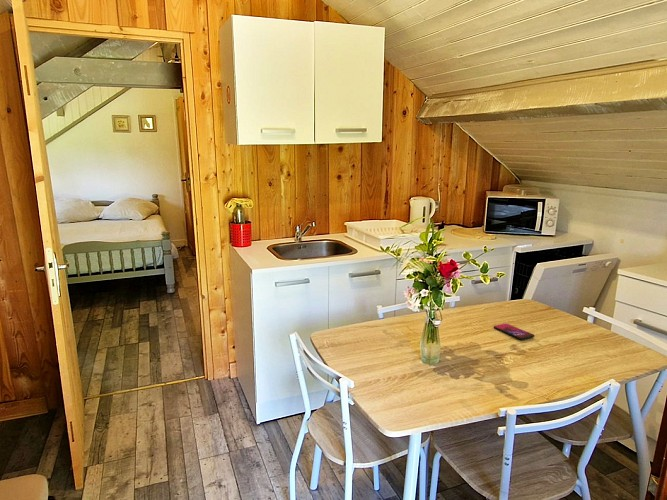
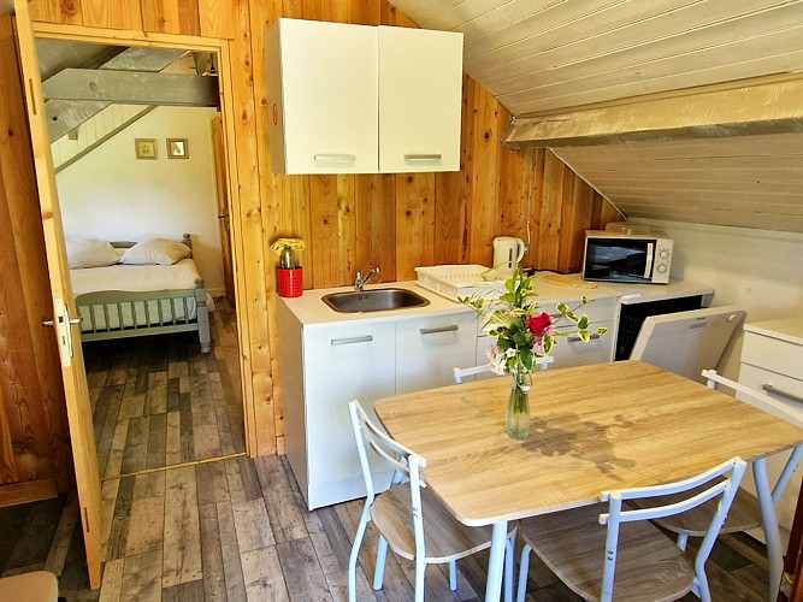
- smartphone (513, 331)
